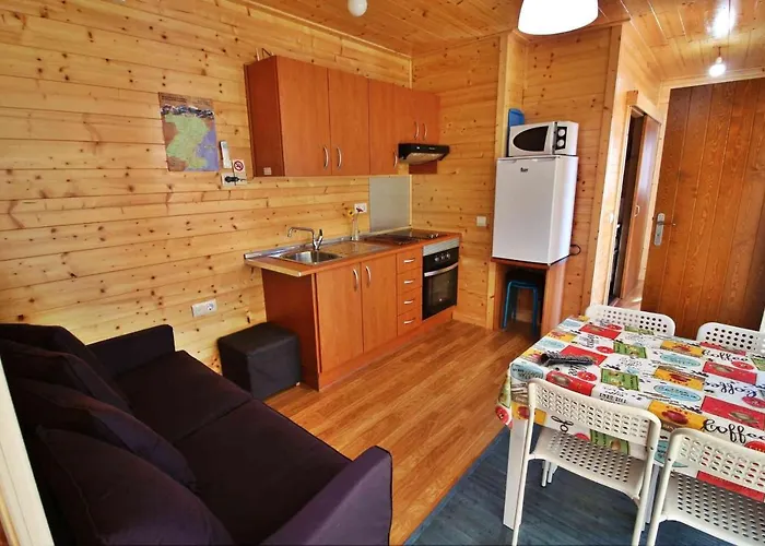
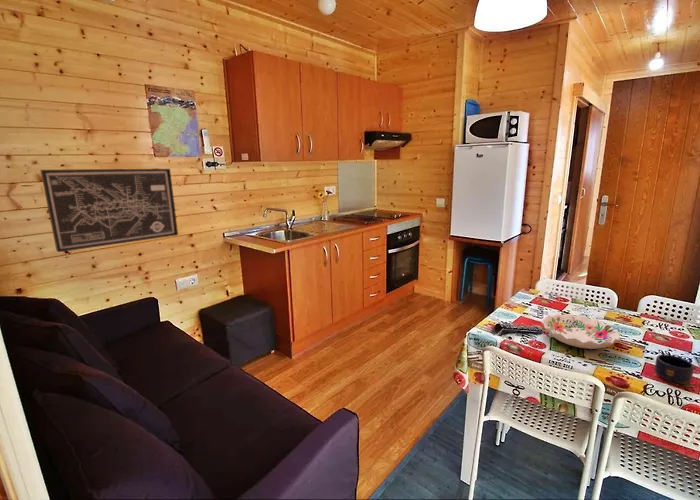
+ decorative bowl (578, 333)
+ mug (674, 368)
+ wall art (117, 206)
